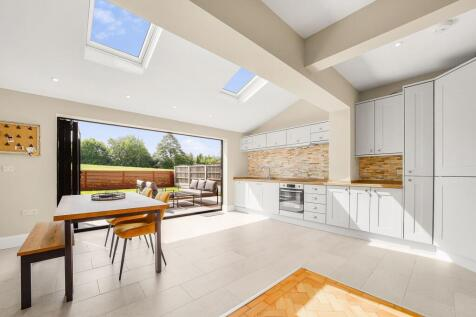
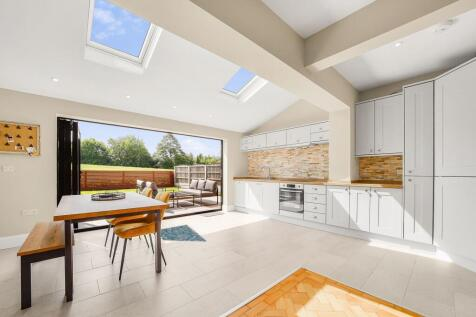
+ rug (181, 237)
